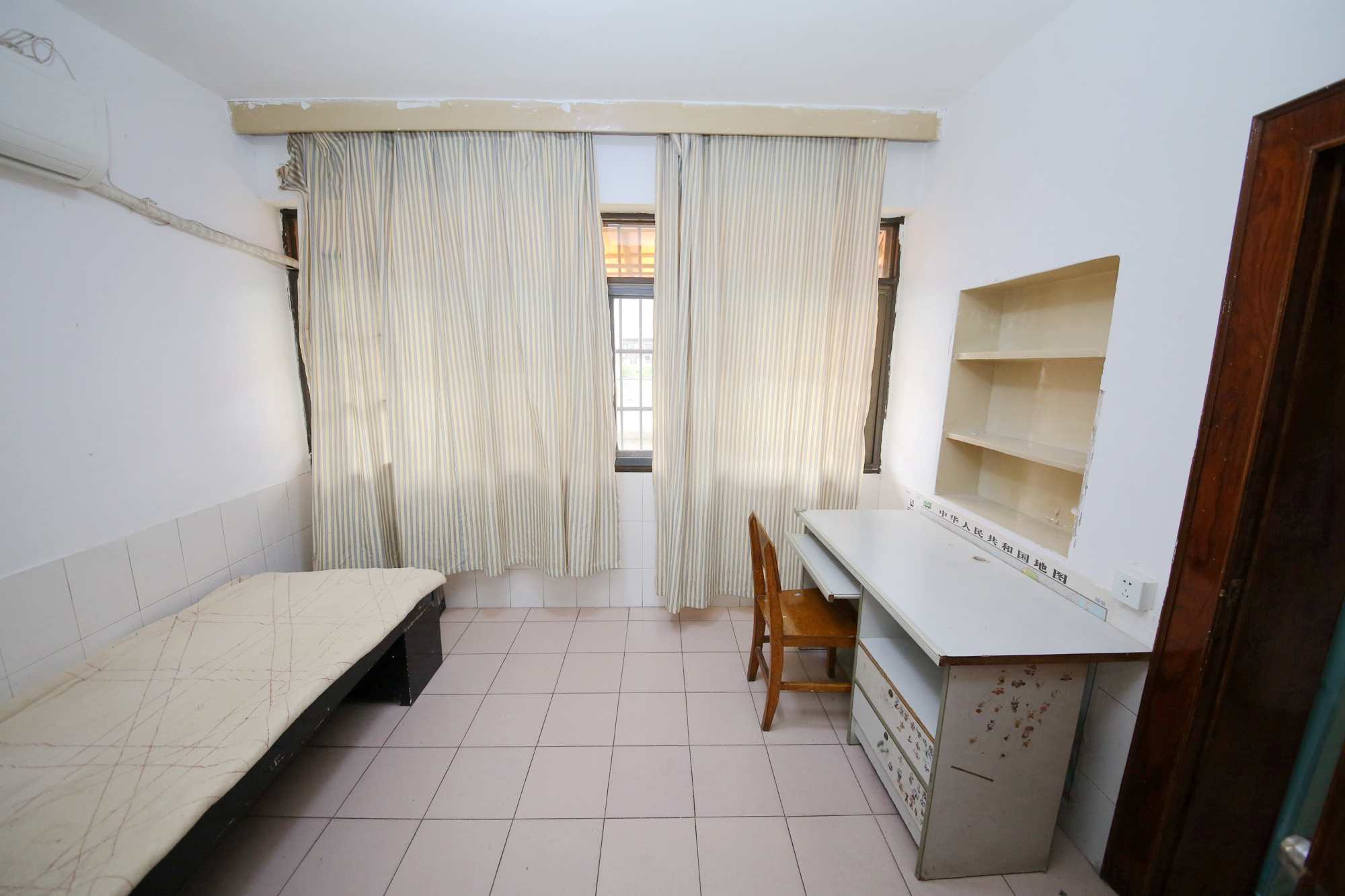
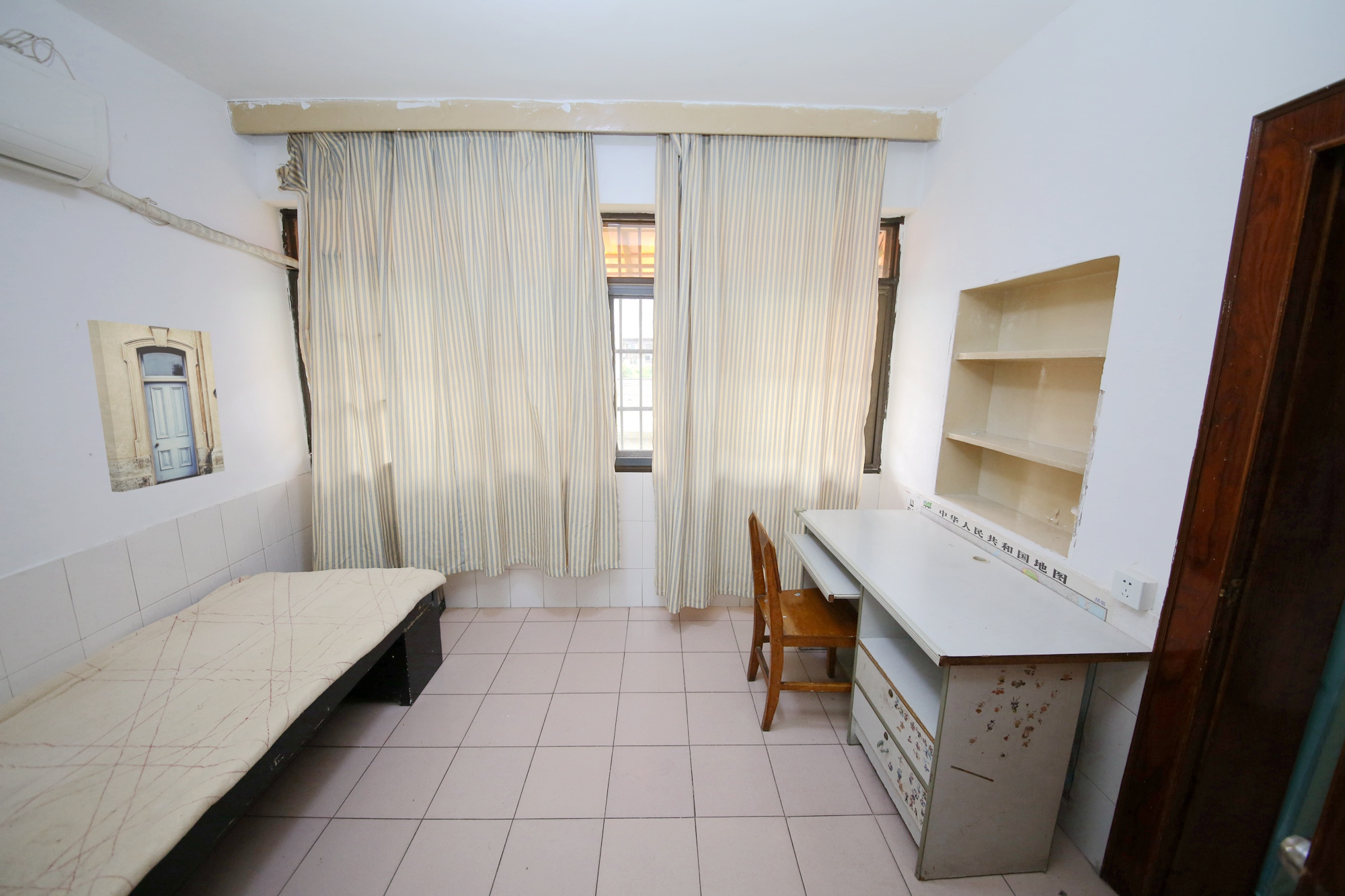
+ wall art (165, 405)
